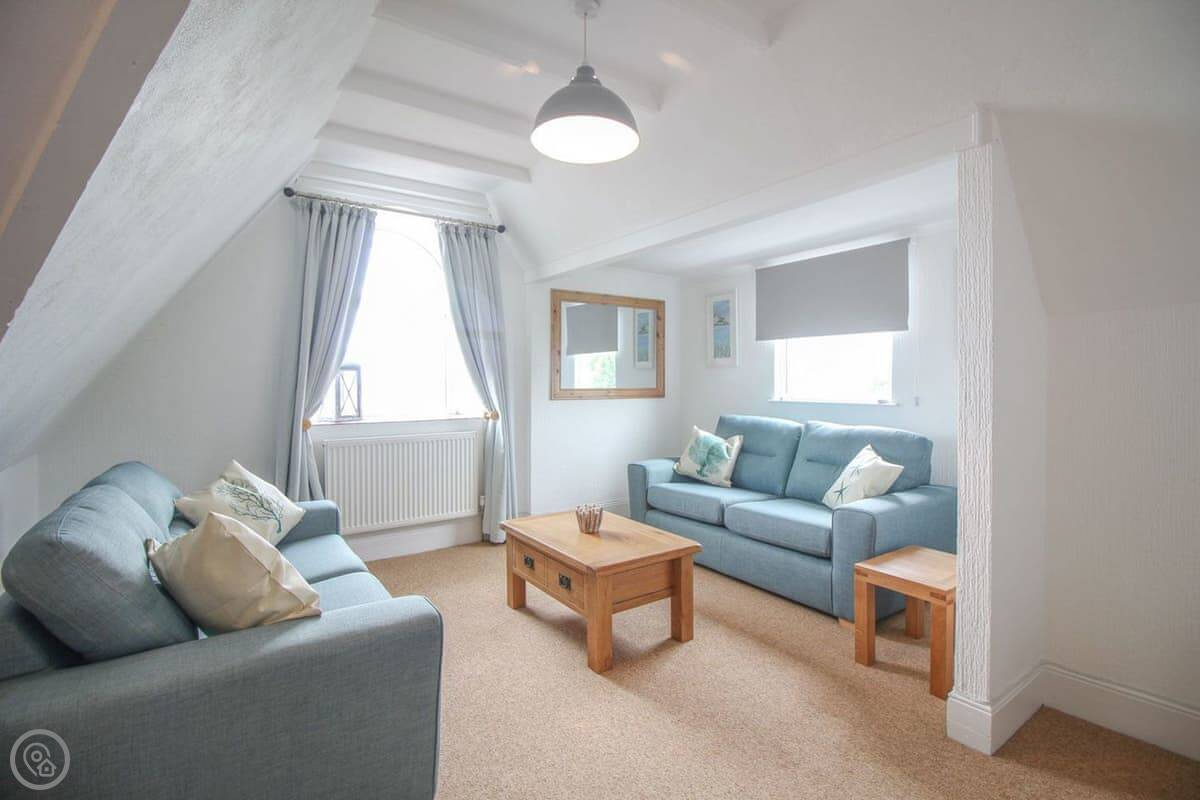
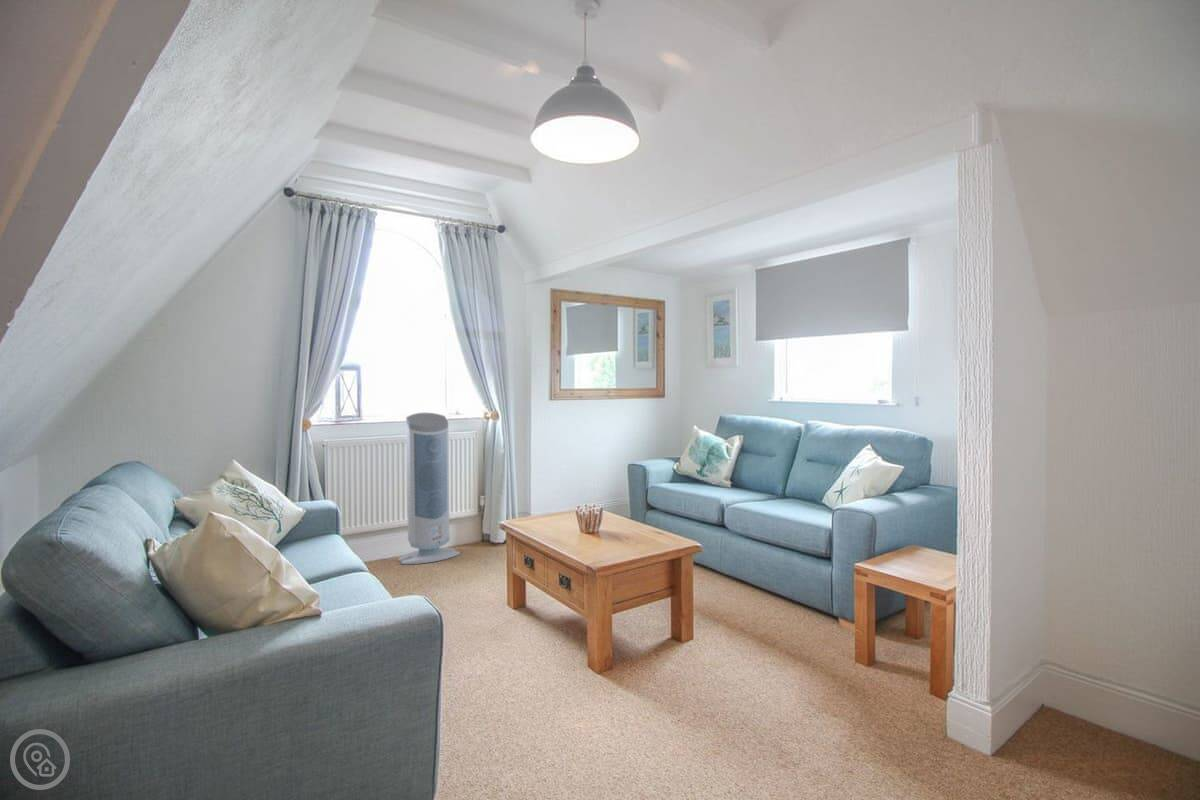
+ air purifier (428, 485)
